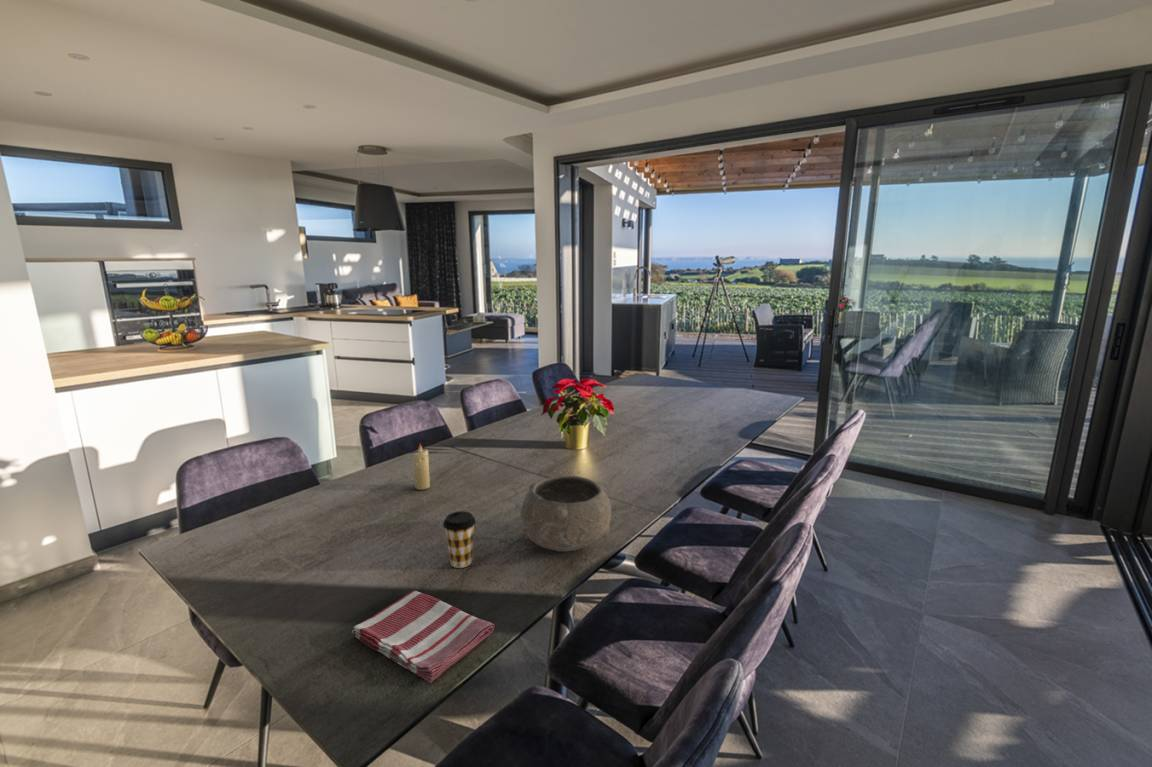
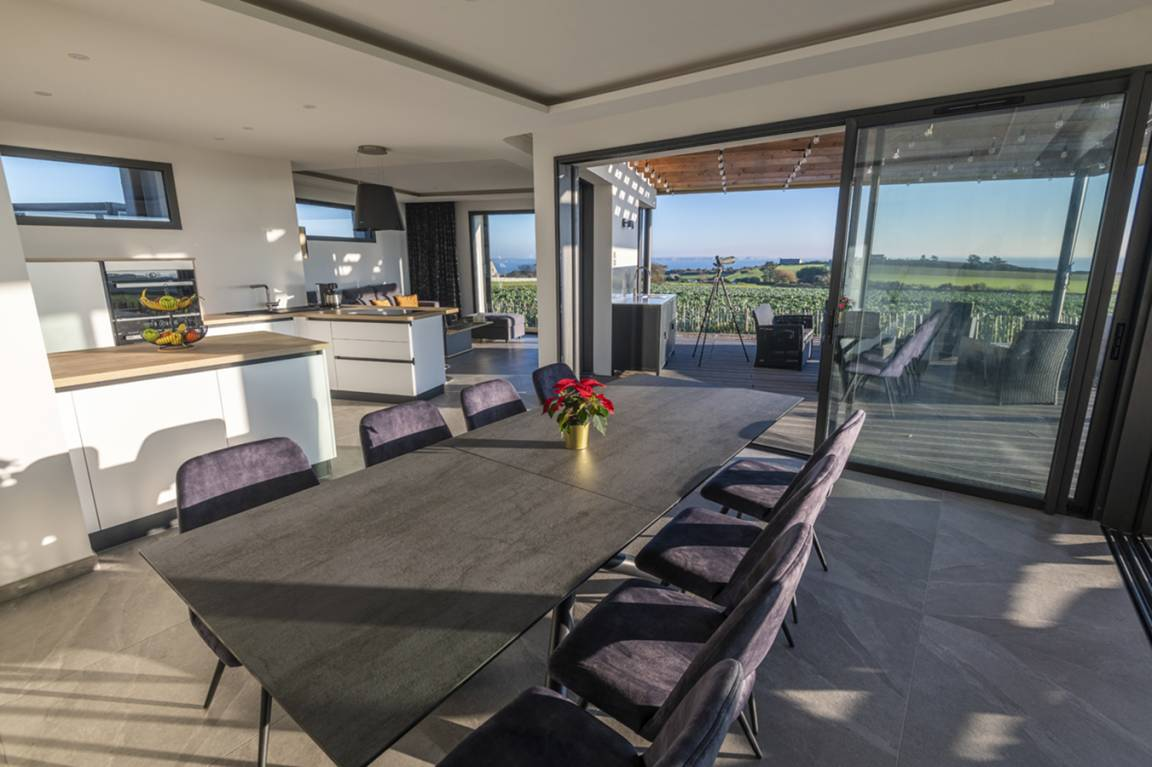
- coffee cup (460, 539)
- dish towel (422, 628)
- bowl (565, 514)
- candle (421, 465)
